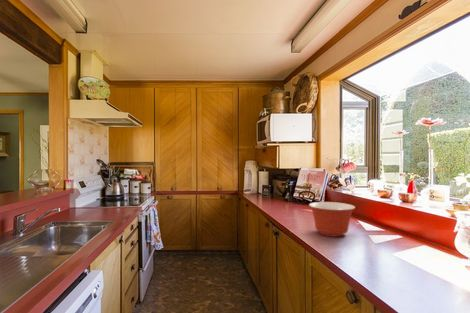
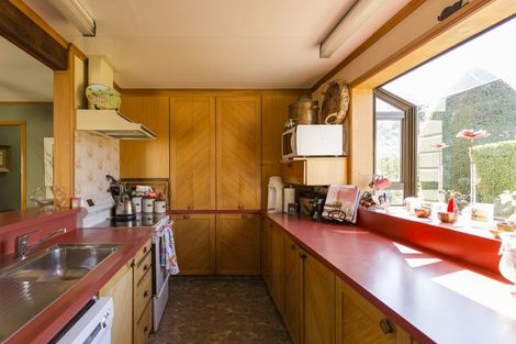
- mixing bowl (331, 219)
